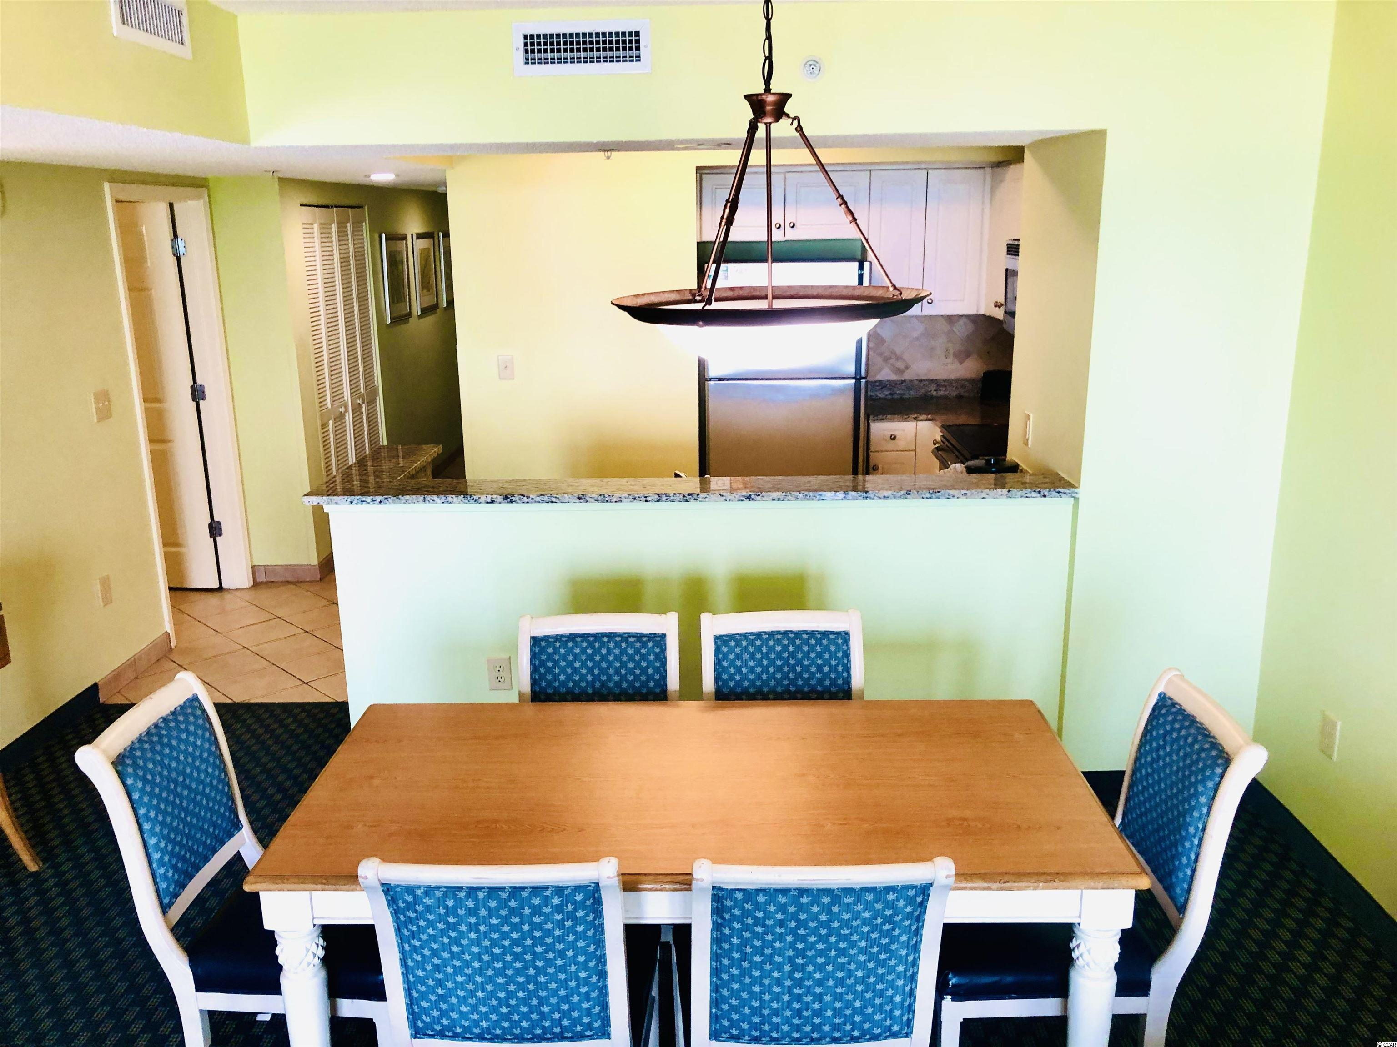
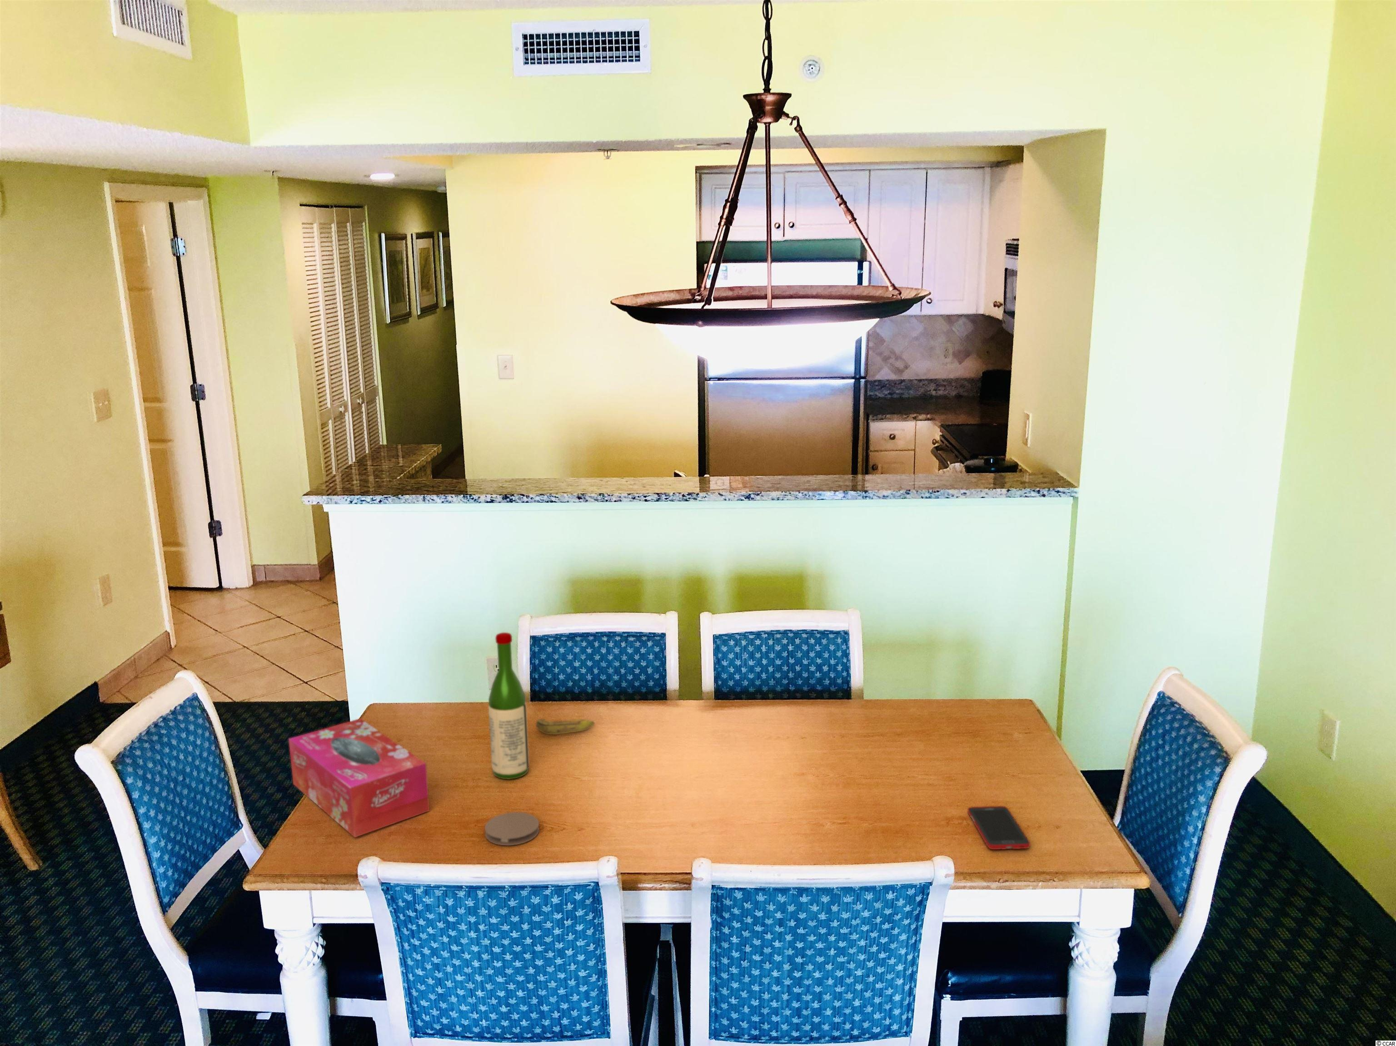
+ wine bottle (507, 704)
+ tissue box (357, 774)
+ banana (565, 723)
+ coaster (512, 828)
+ cell phone (997, 827)
